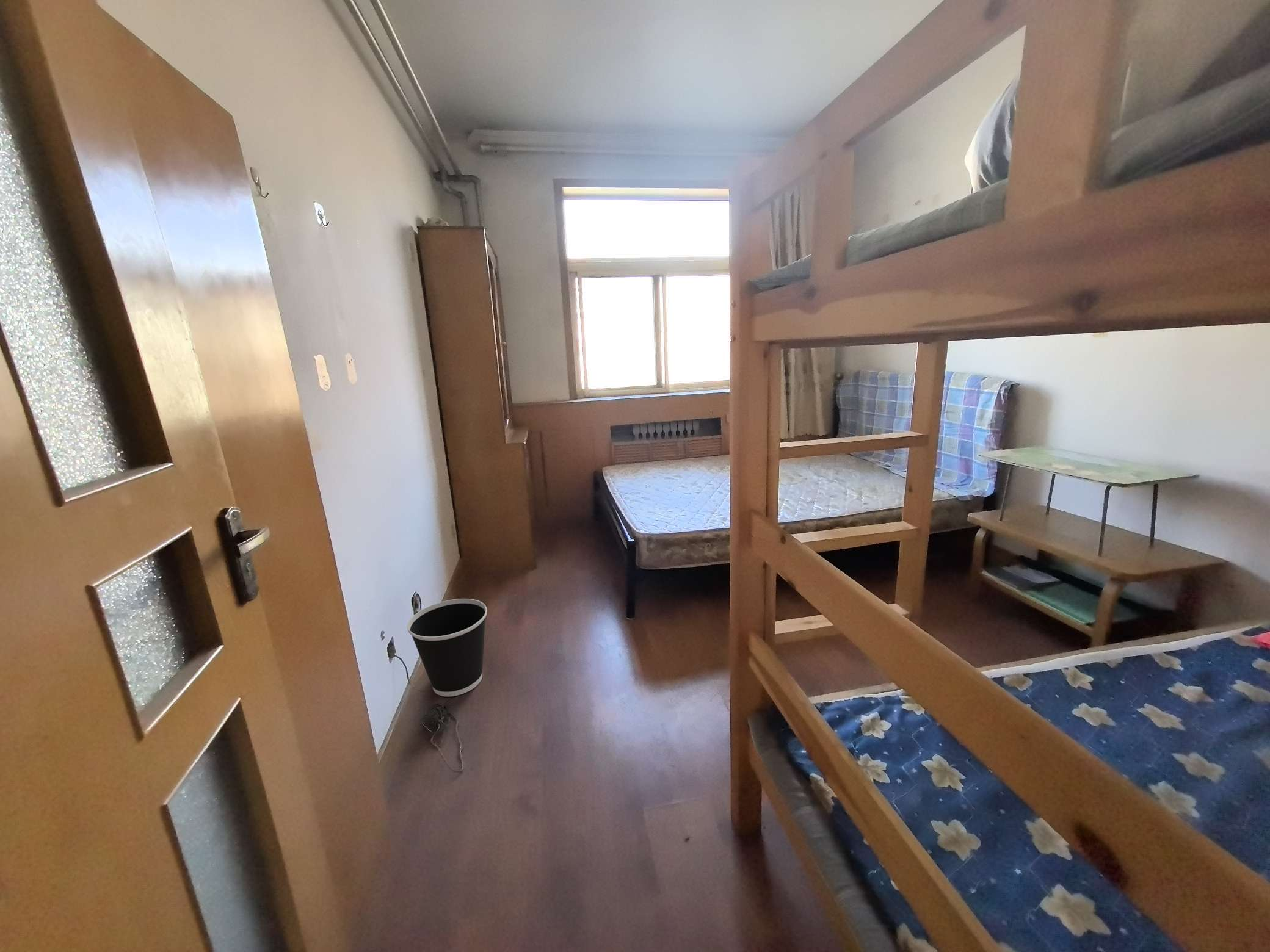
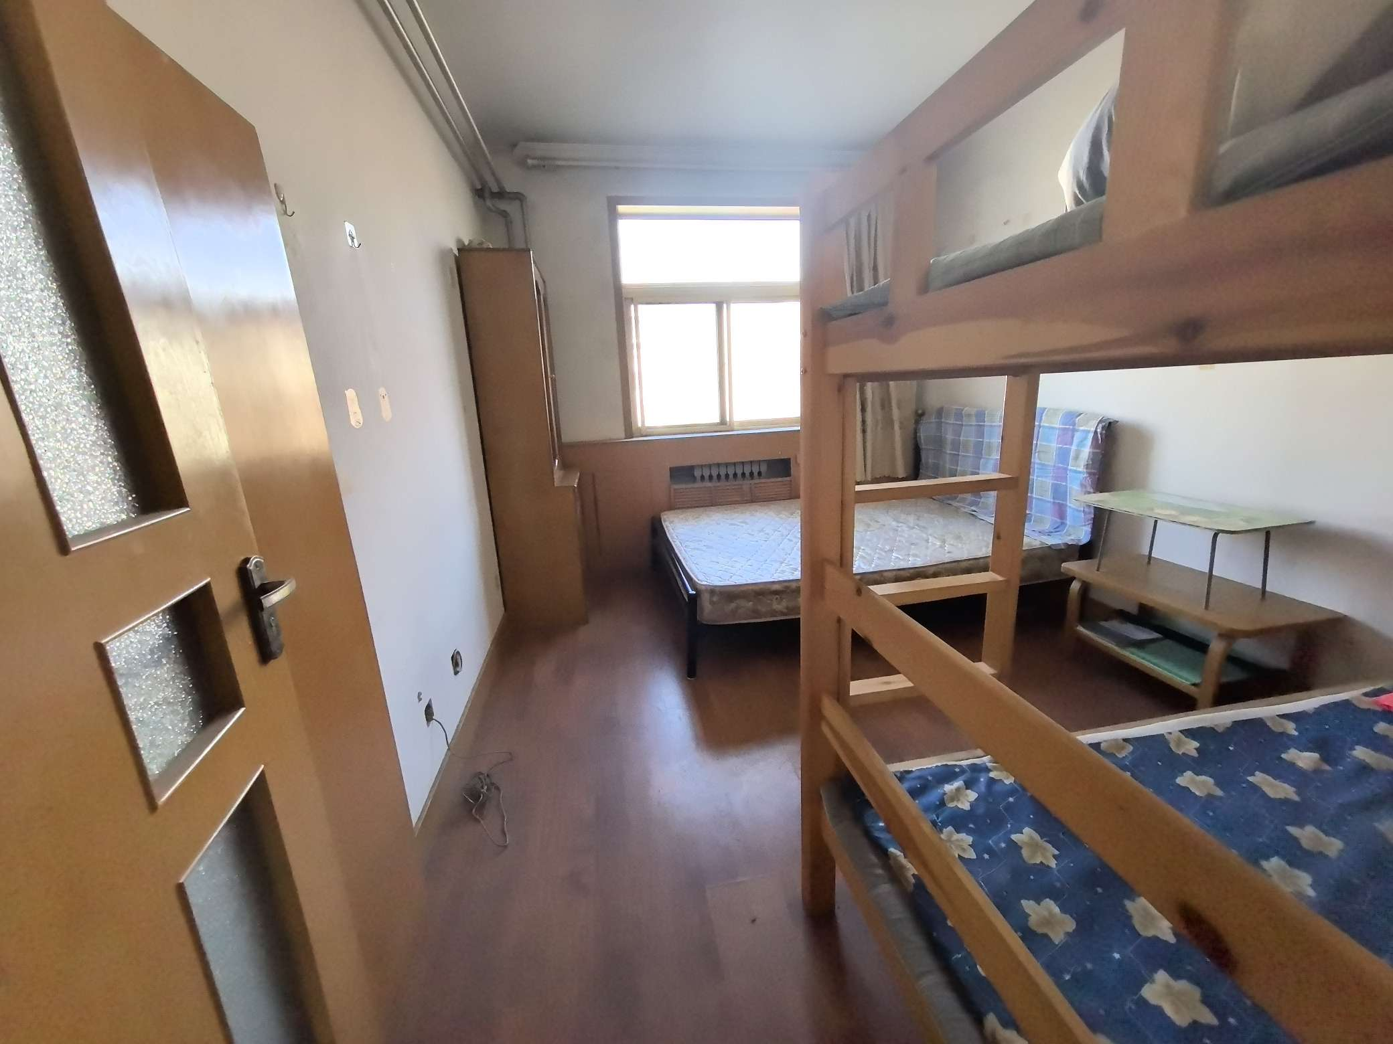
- wastebasket (453, 649)
